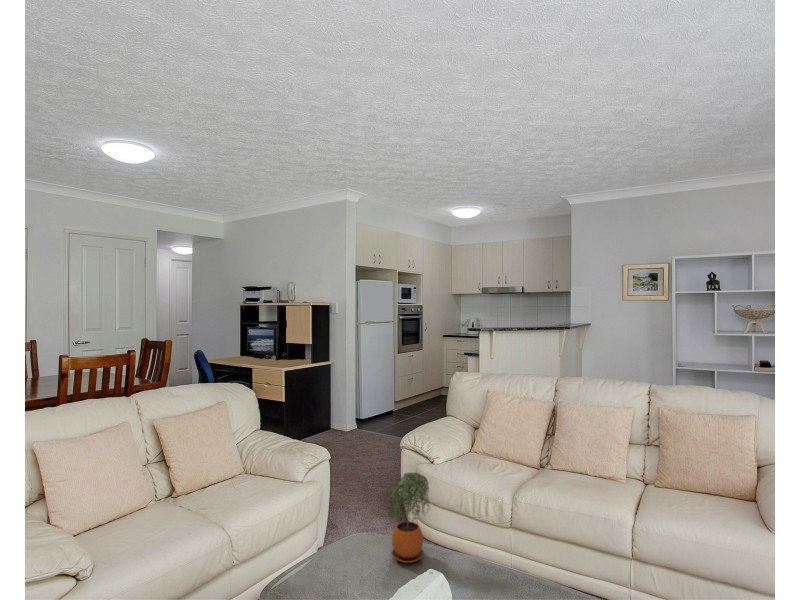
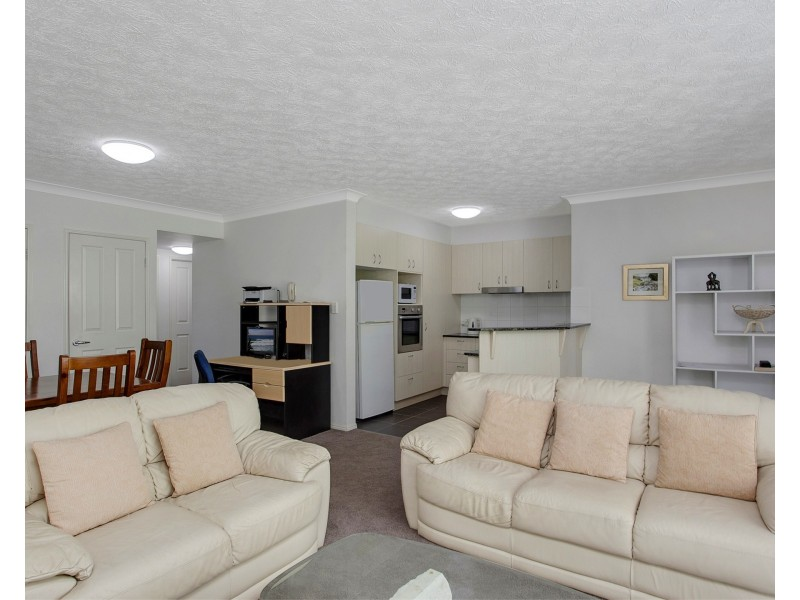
- potted plant (409, 514)
